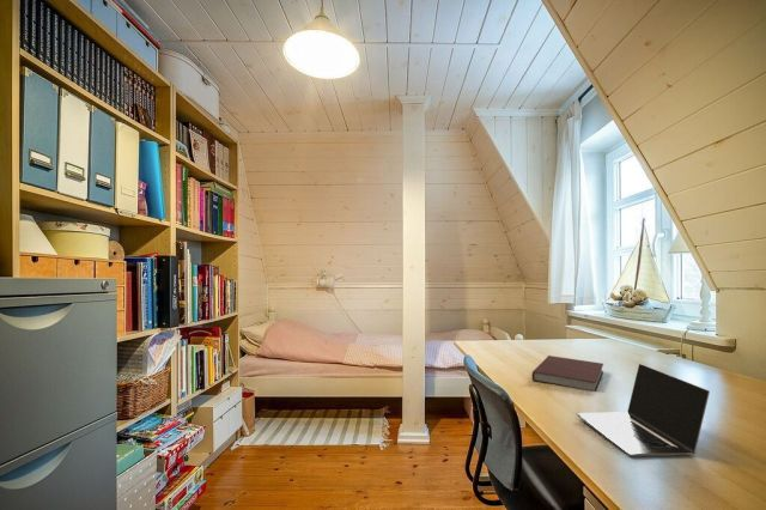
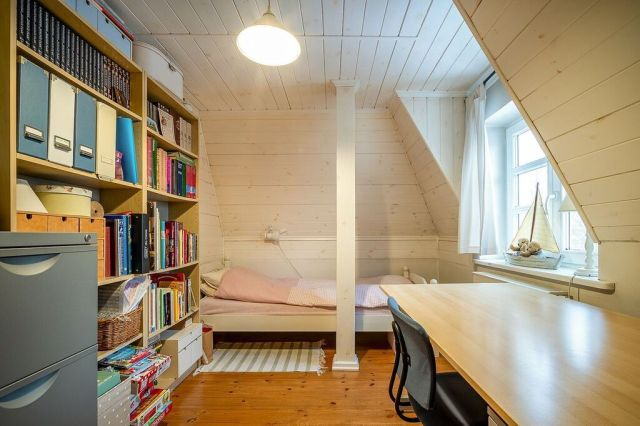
- laptop (662, 419)
- notebook (569, 371)
